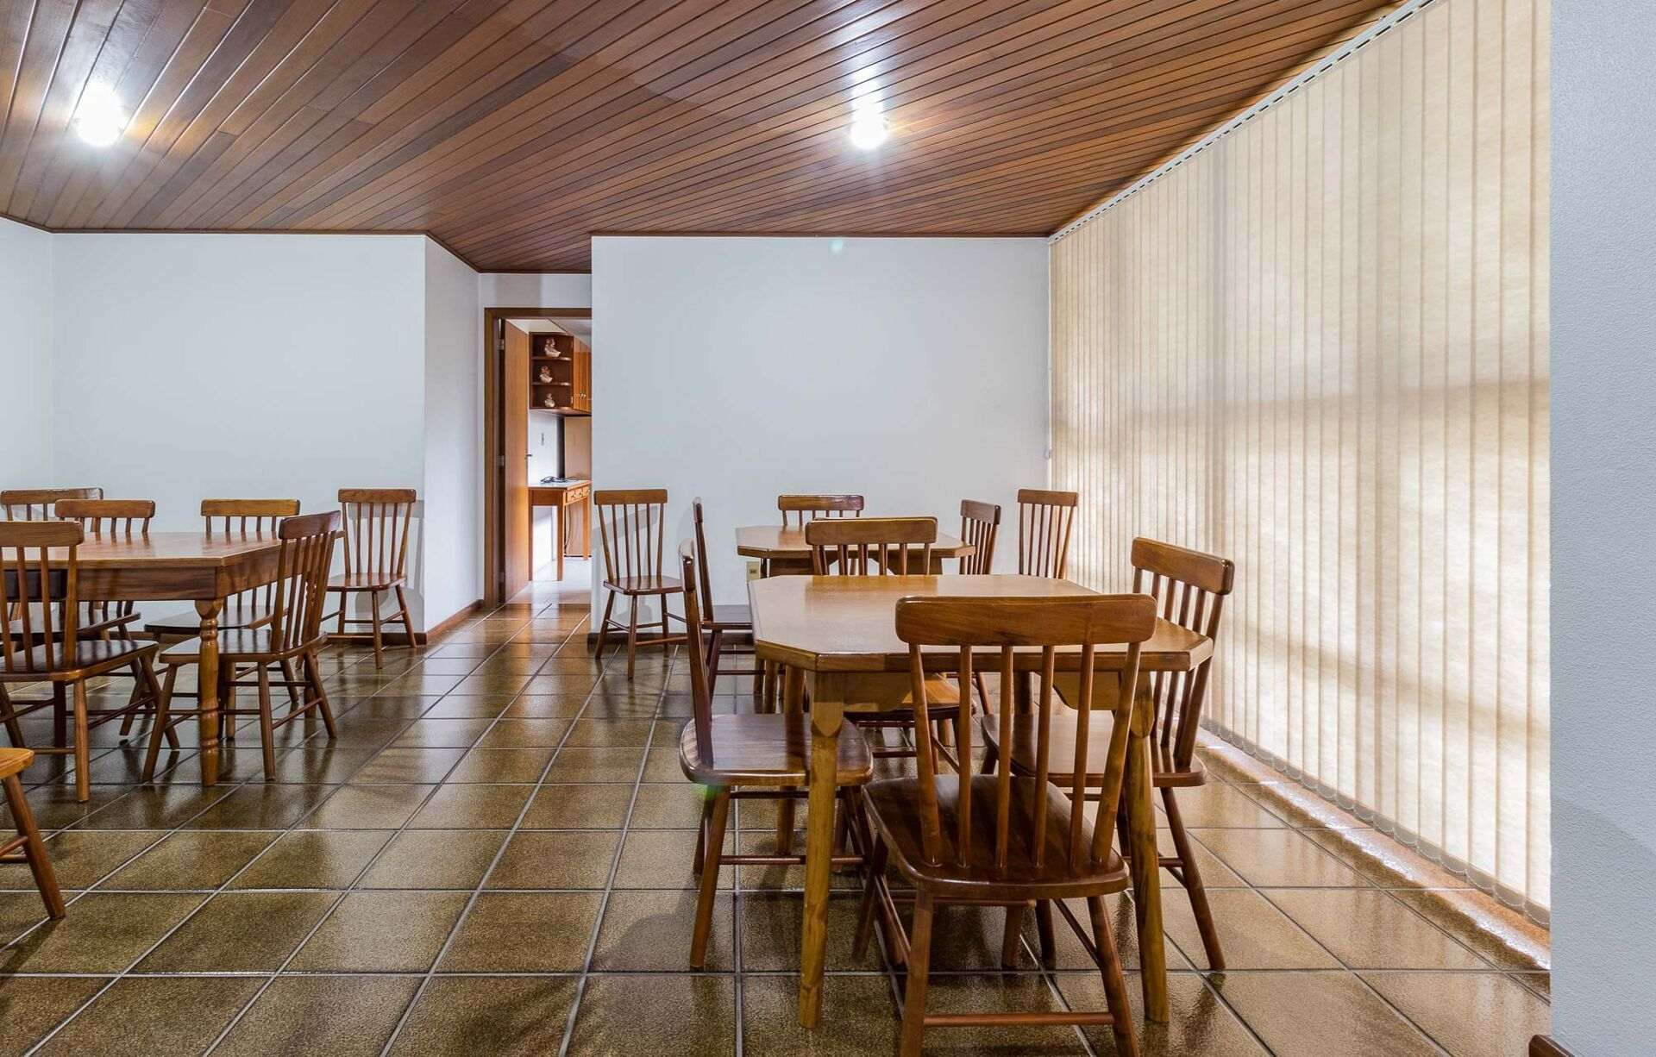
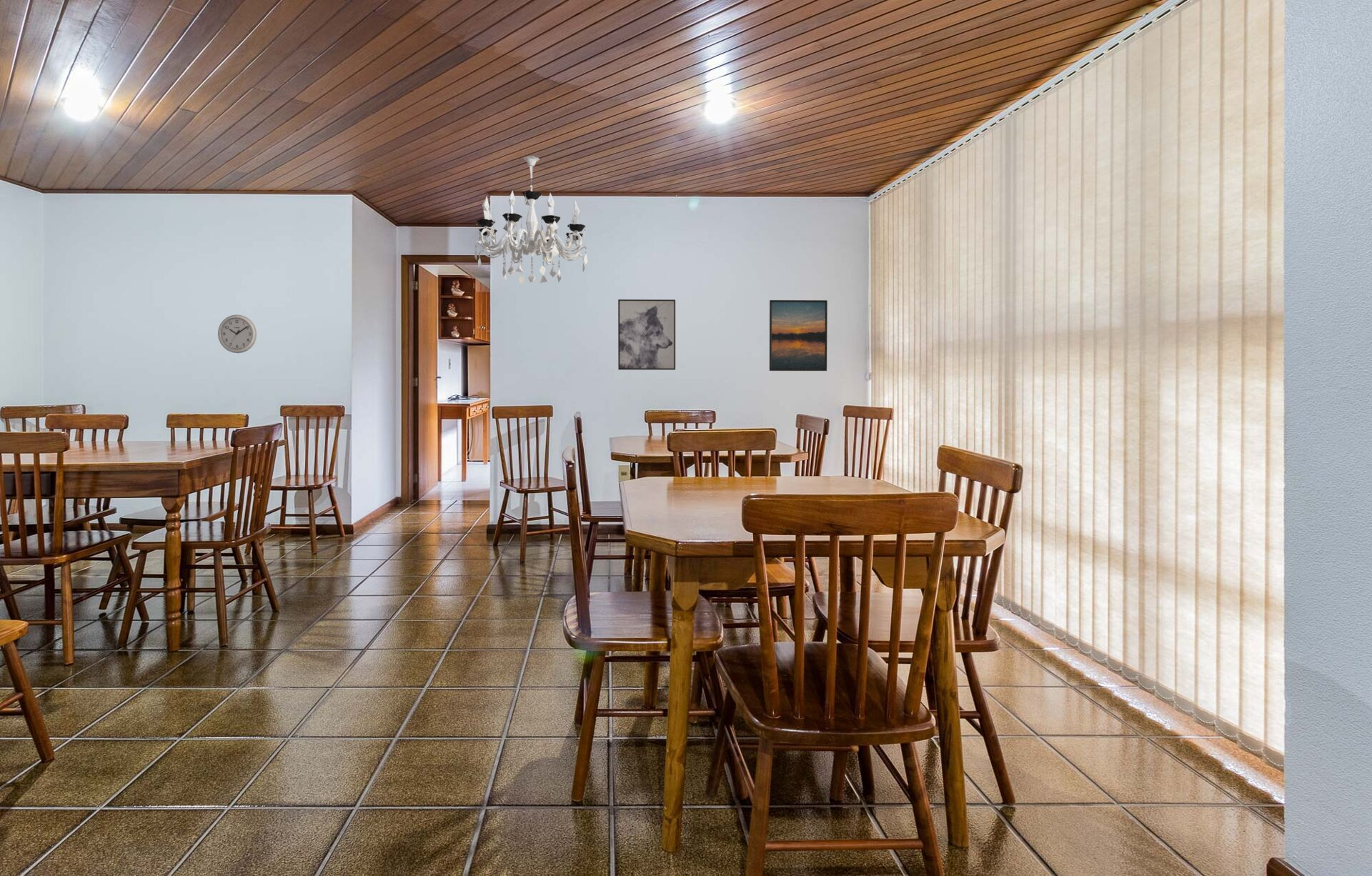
+ chandelier (532, 220)
+ wall art (647, 334)
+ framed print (798, 335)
+ wall clock (237, 334)
